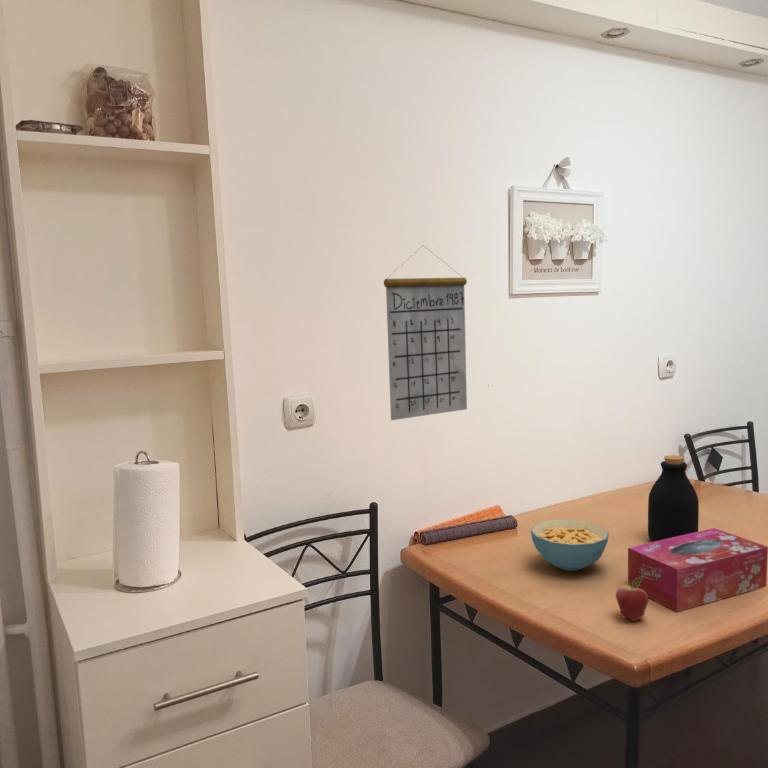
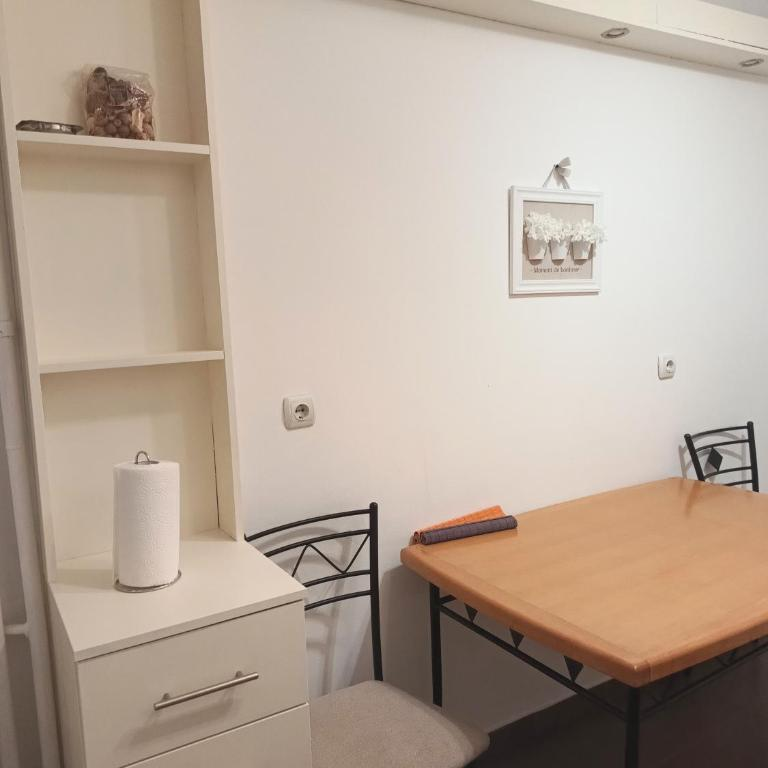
- cereal bowl (569, 548)
- bottle (673, 499)
- calendar (427, 330)
- fruit (631, 596)
- tissue box (696, 566)
